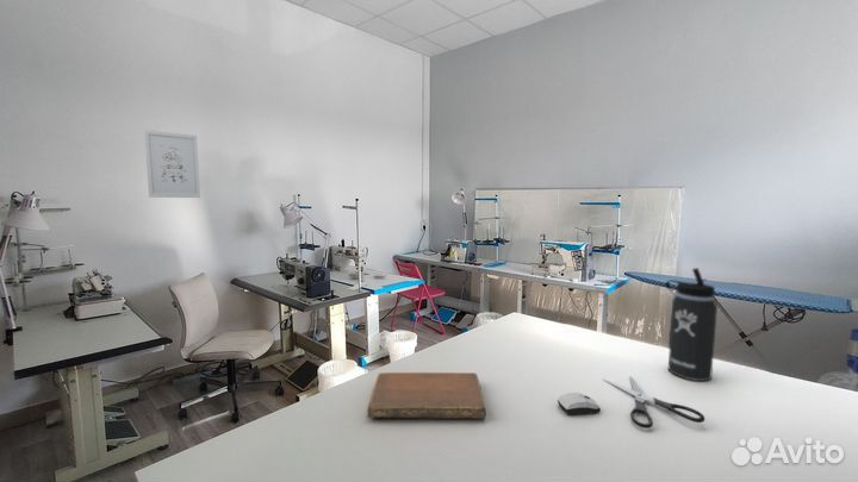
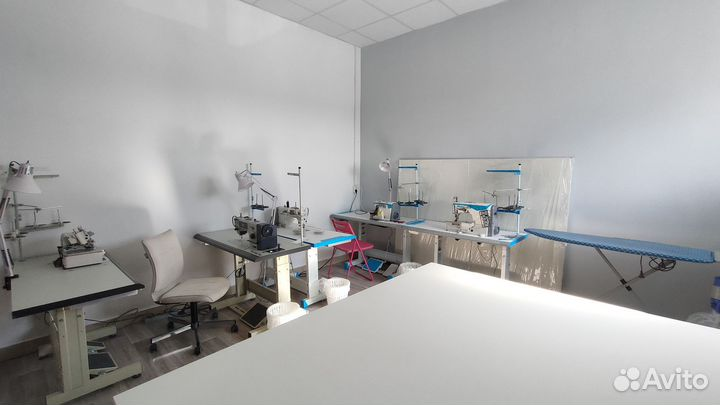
- computer mouse (578, 401)
- notebook (427, 393)
- thermos bottle (688, 319)
- wall art (173, 165)
- scissors (641, 396)
